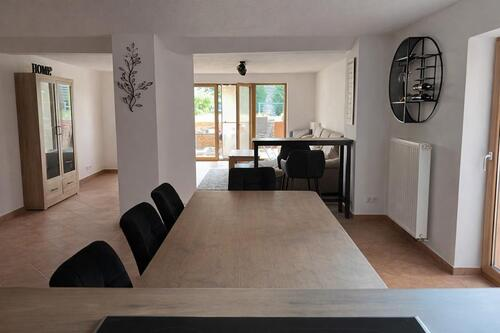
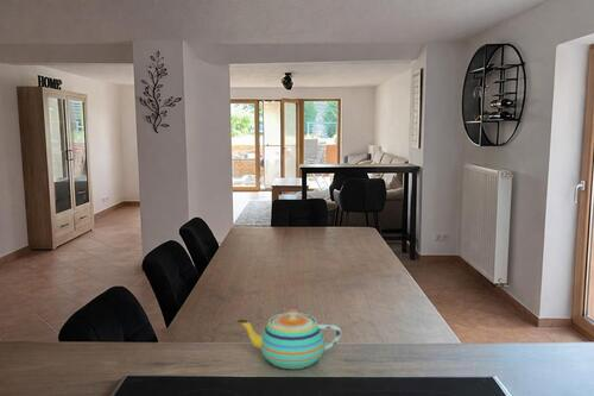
+ teapot (289, 334)
